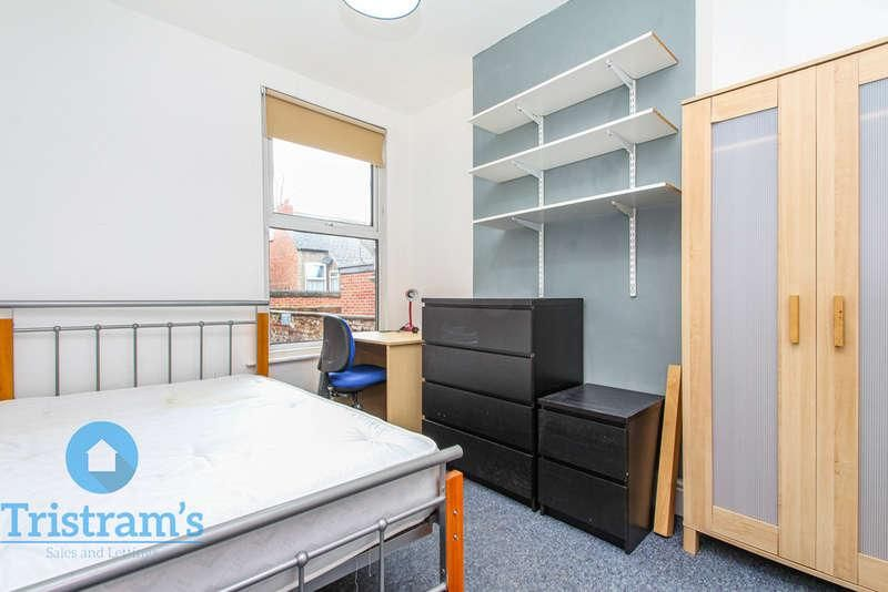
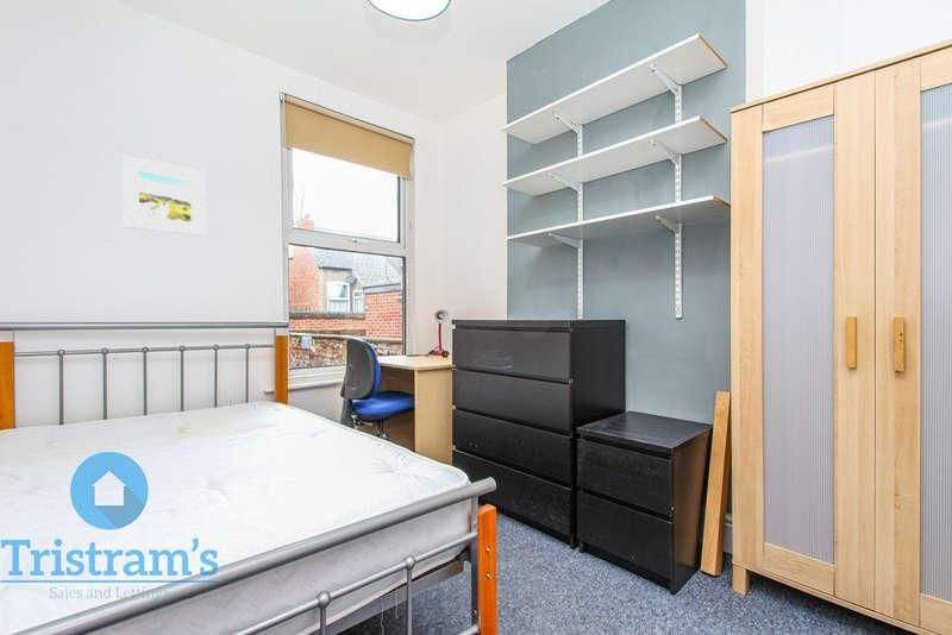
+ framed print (165, 197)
